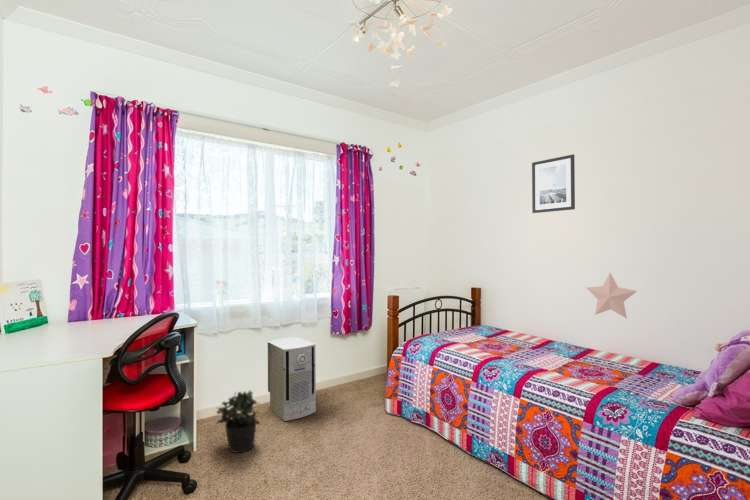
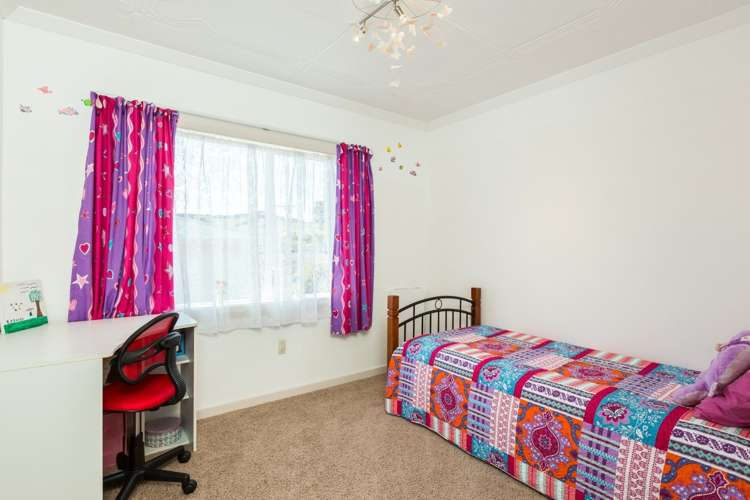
- wall art (552, 185)
- air purifier (291, 376)
- decorative star (610, 294)
- potted plant (241, 419)
